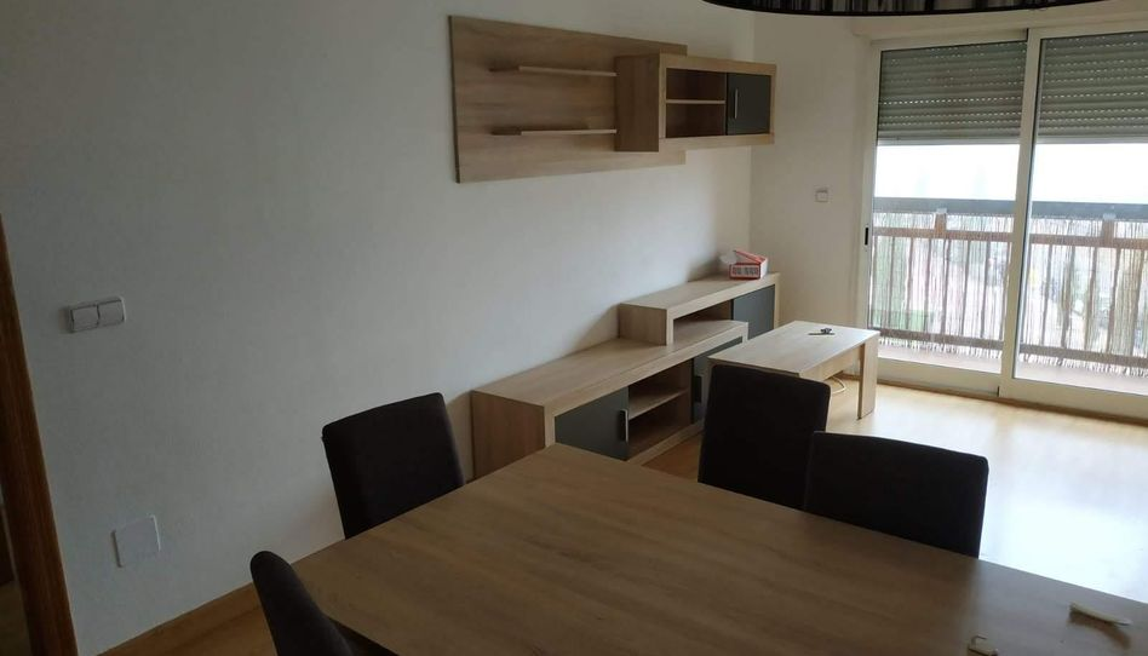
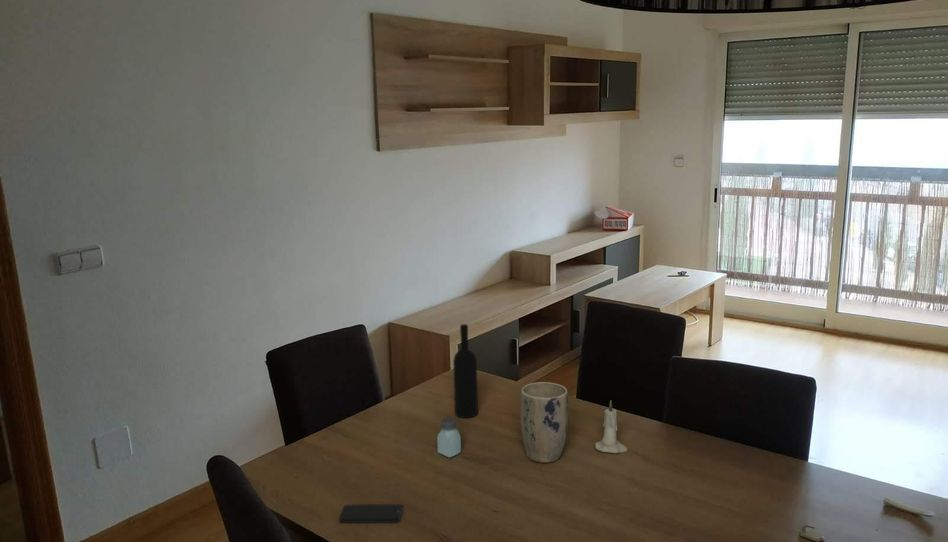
+ wine bottle (465, 369)
+ smartphone (371, 513)
+ saltshaker (448, 436)
+ plant pot (544, 423)
+ candle (611, 424)
